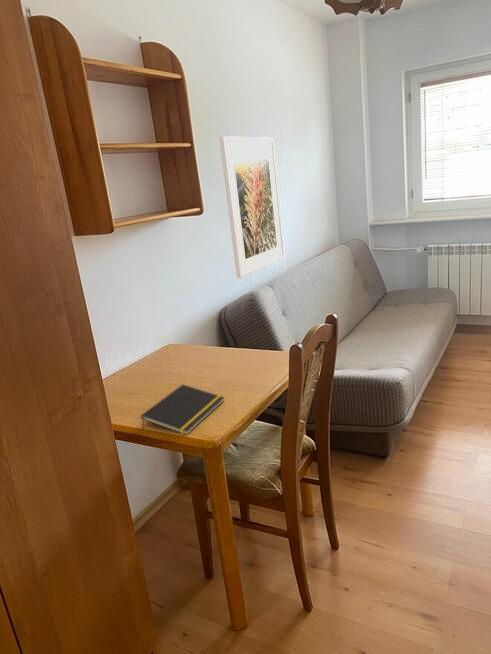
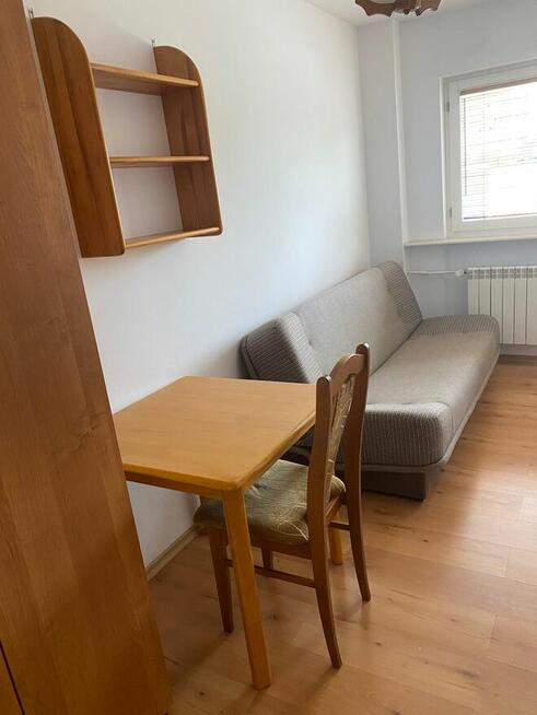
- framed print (256, 204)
- notepad (184, 407)
